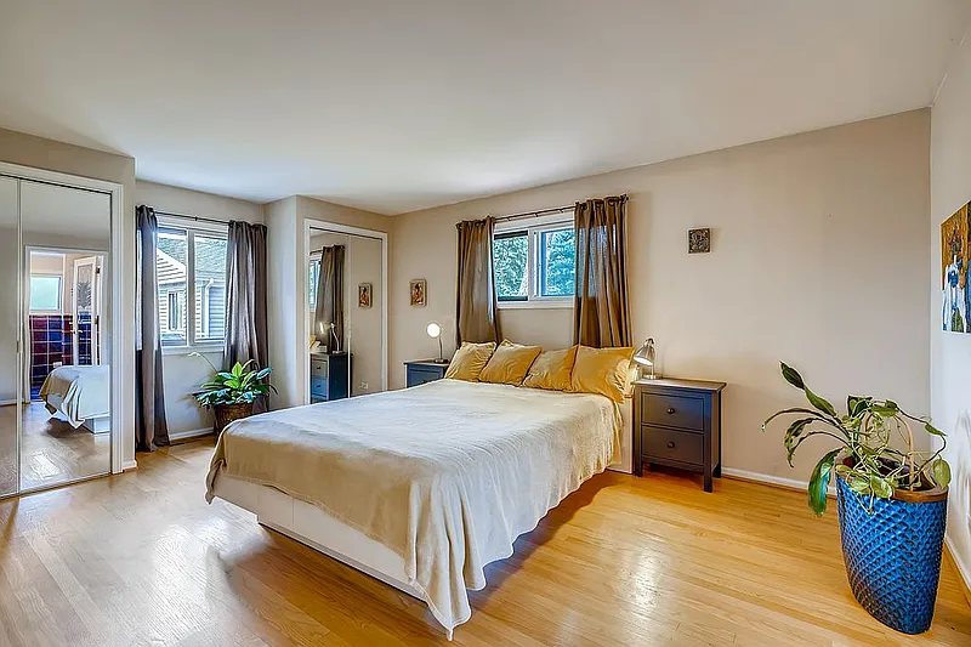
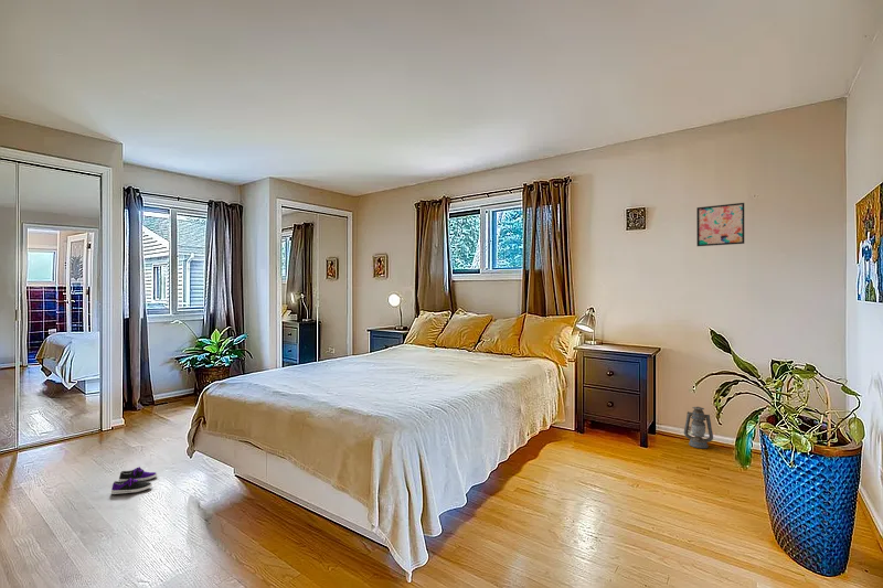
+ shoe (135, 479)
+ wall art (720, 225)
+ lantern (698, 425)
